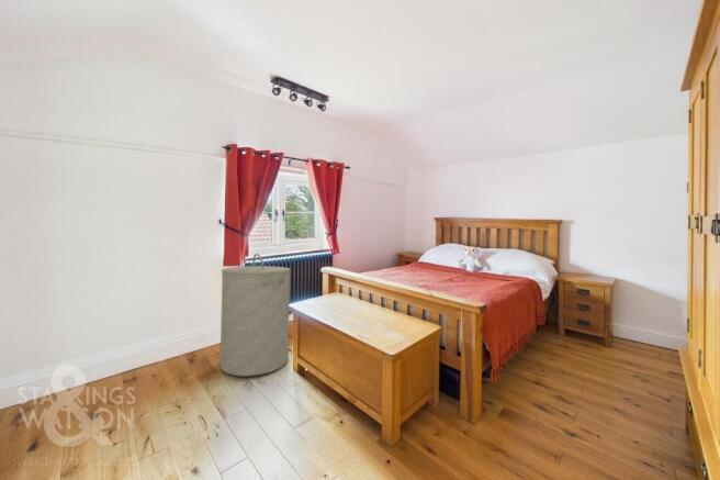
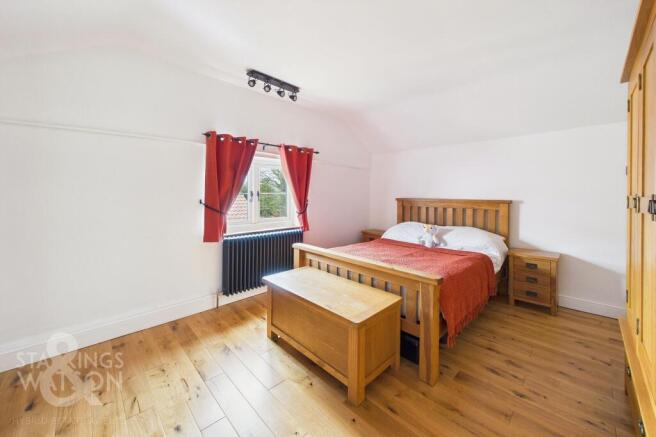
- laundry hamper (256, 308)
